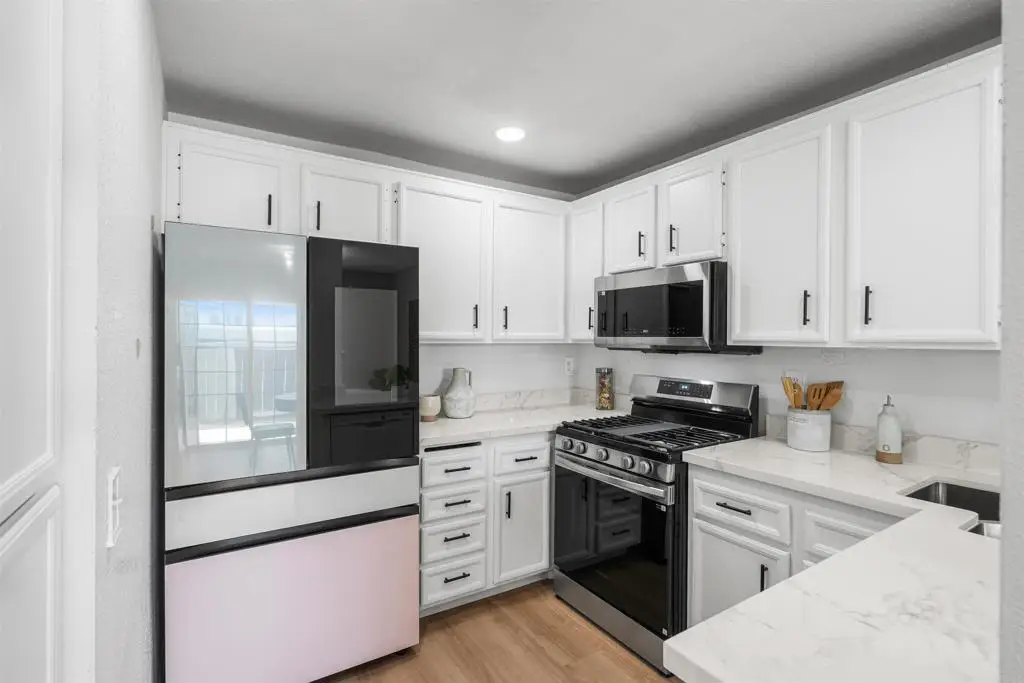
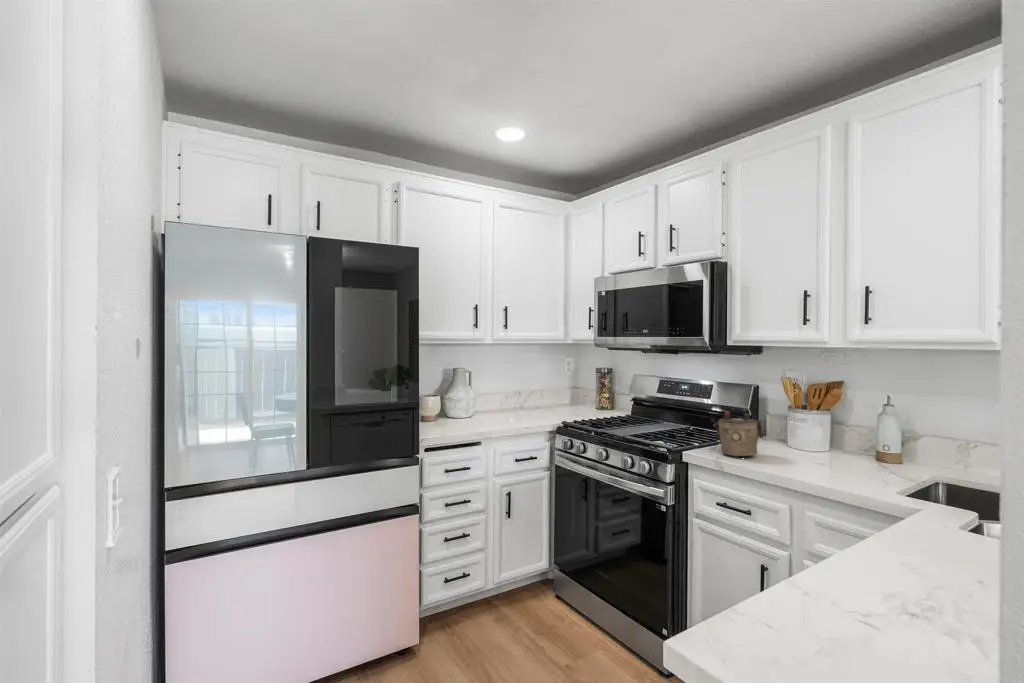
+ teapot (736, 433)
